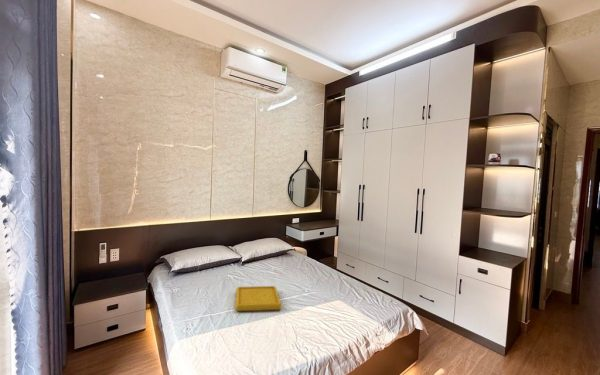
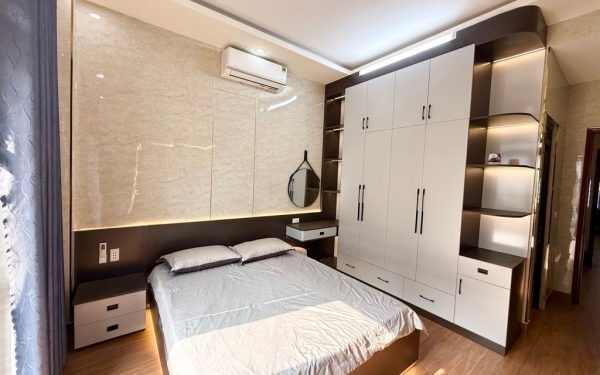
- serving tray (257, 297)
